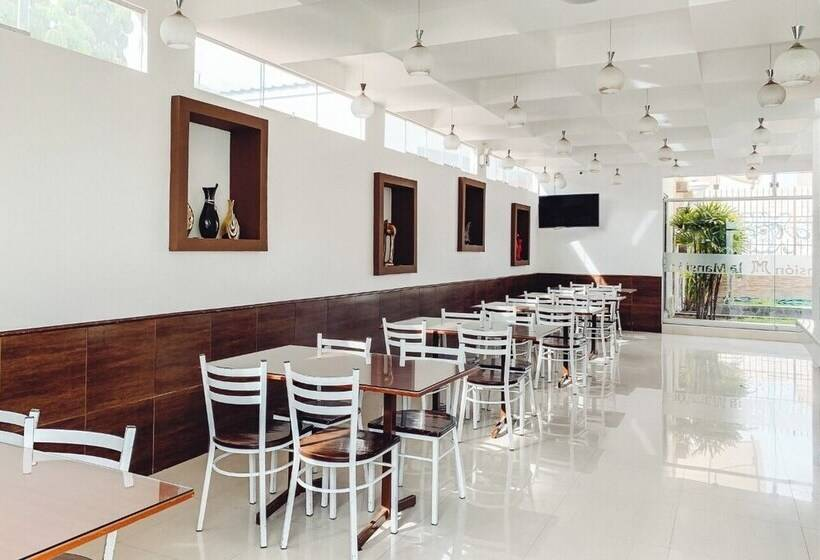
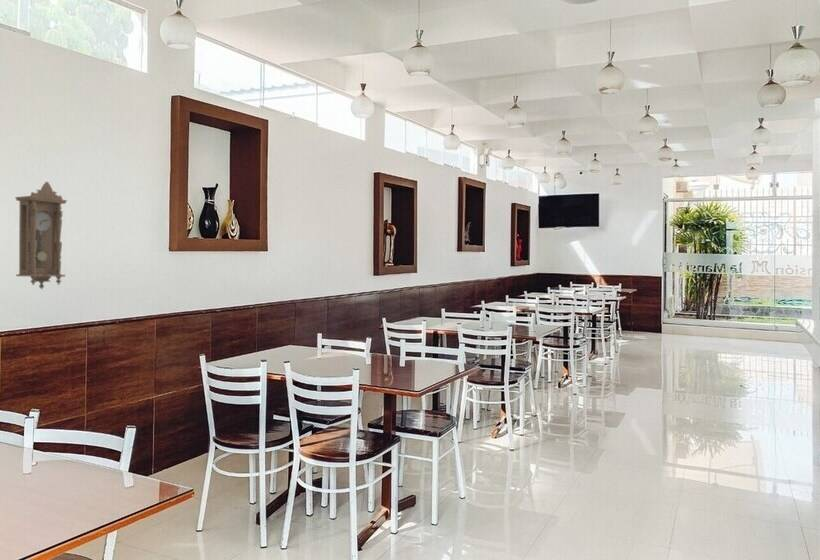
+ pendulum clock (41, 235)
